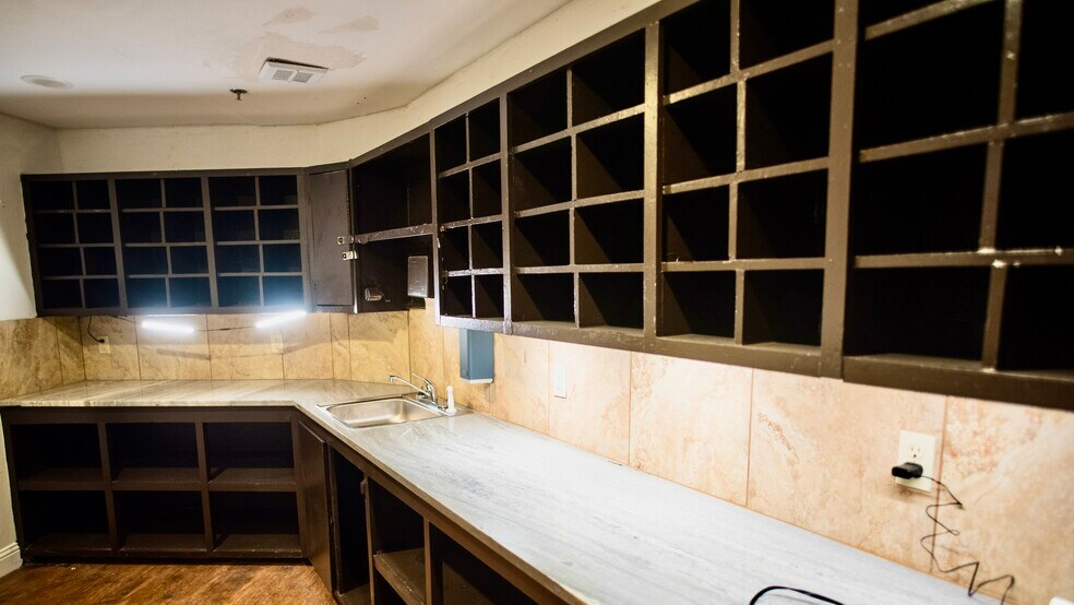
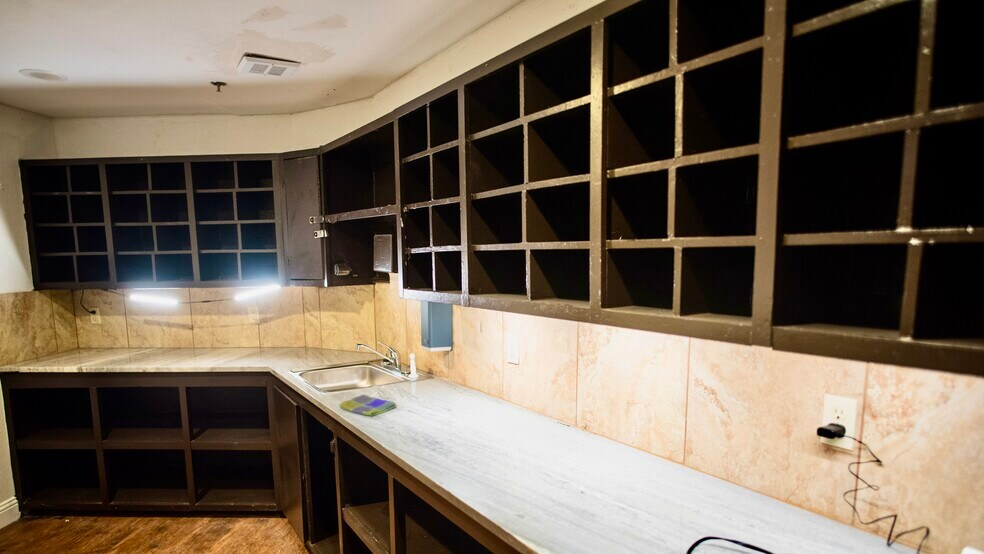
+ dish towel (367, 405)
